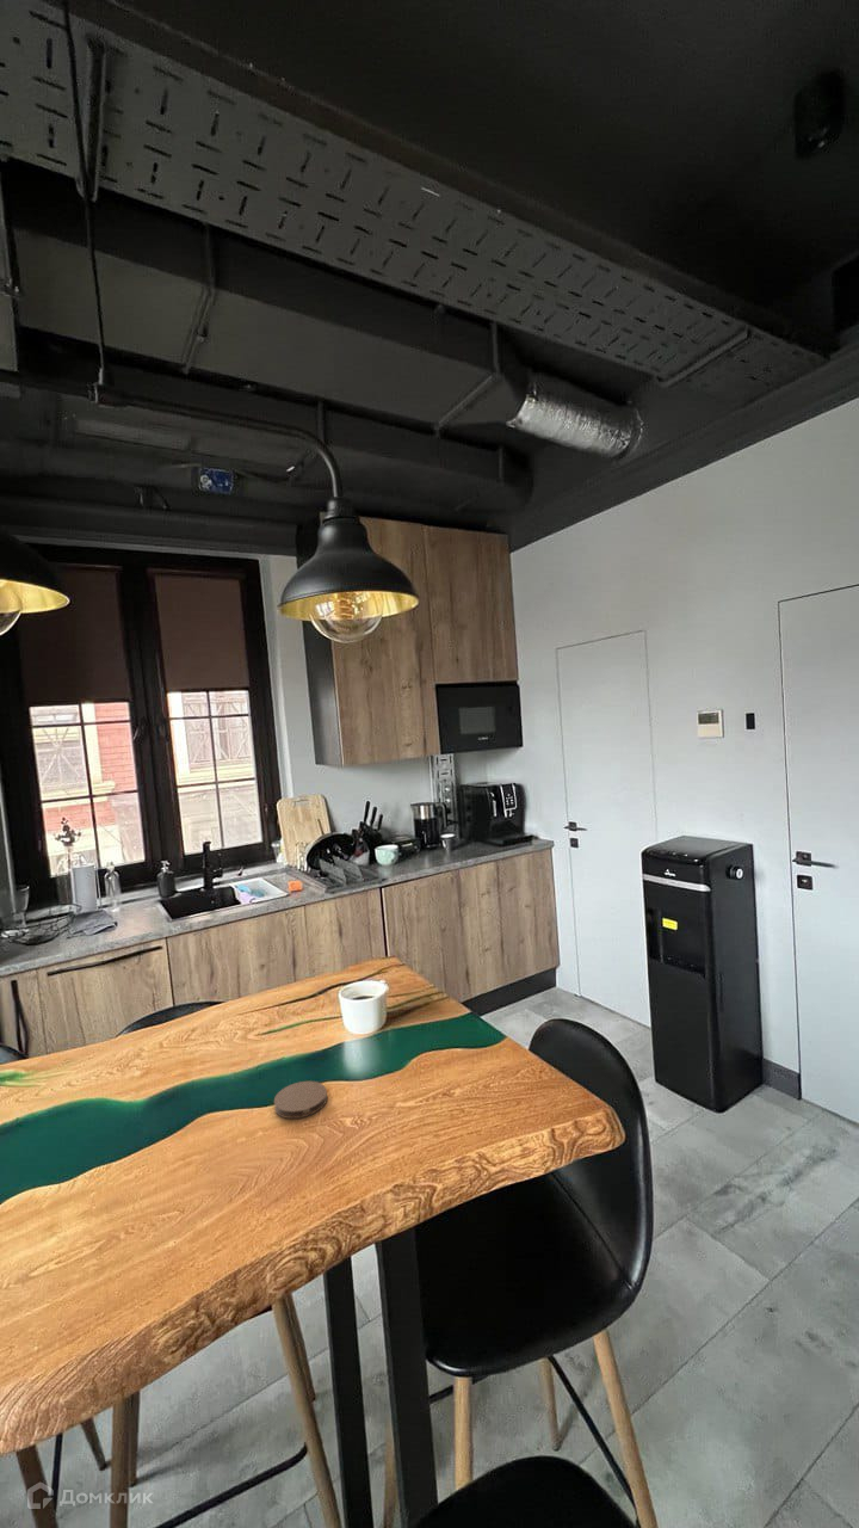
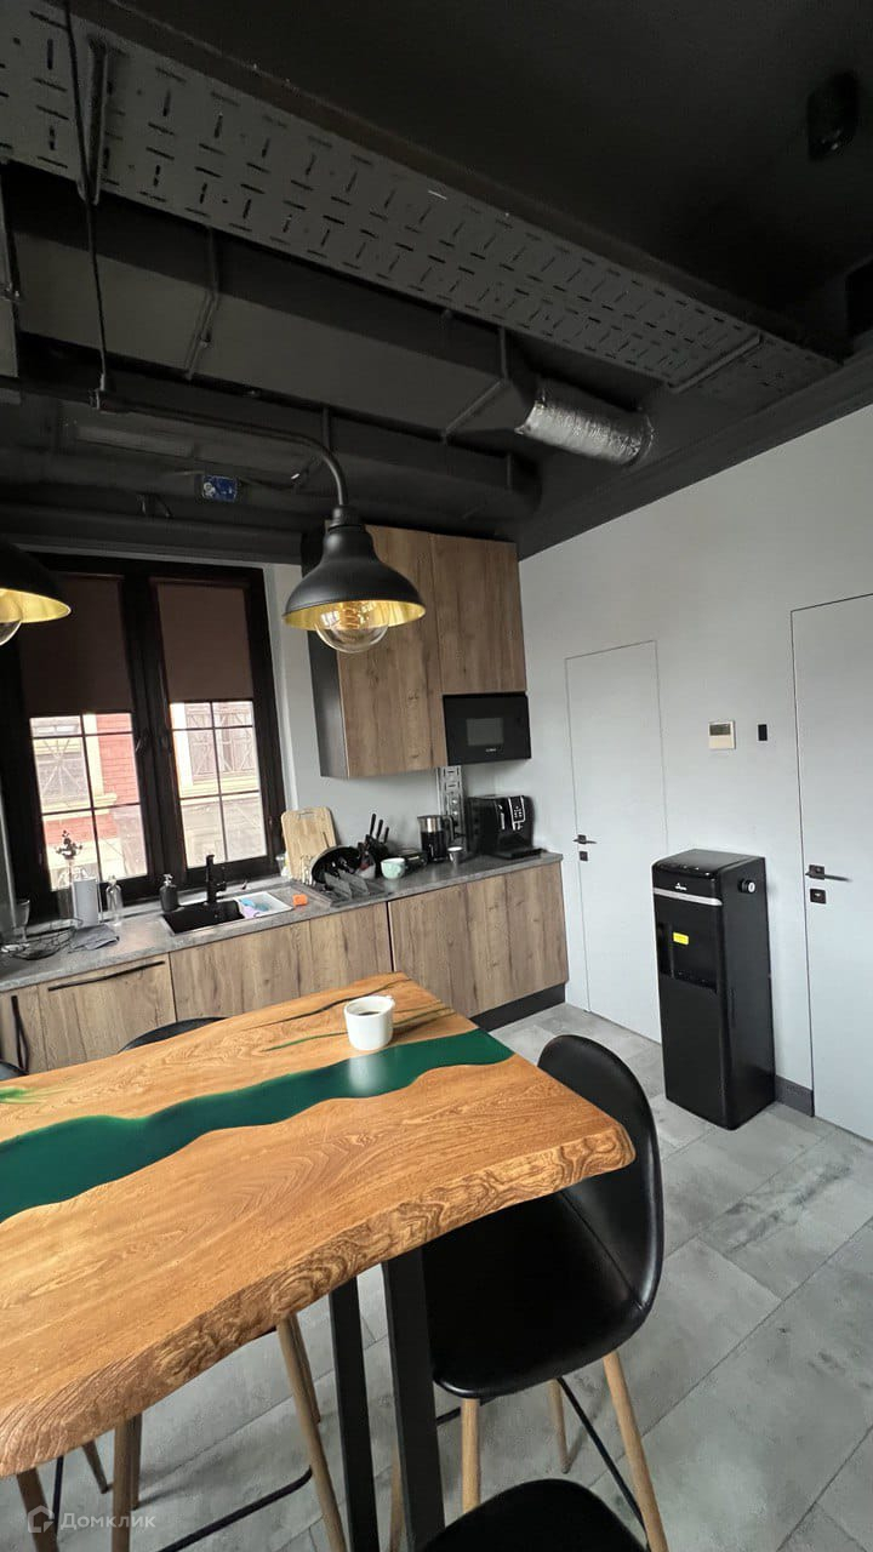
- coaster (301, 1098)
